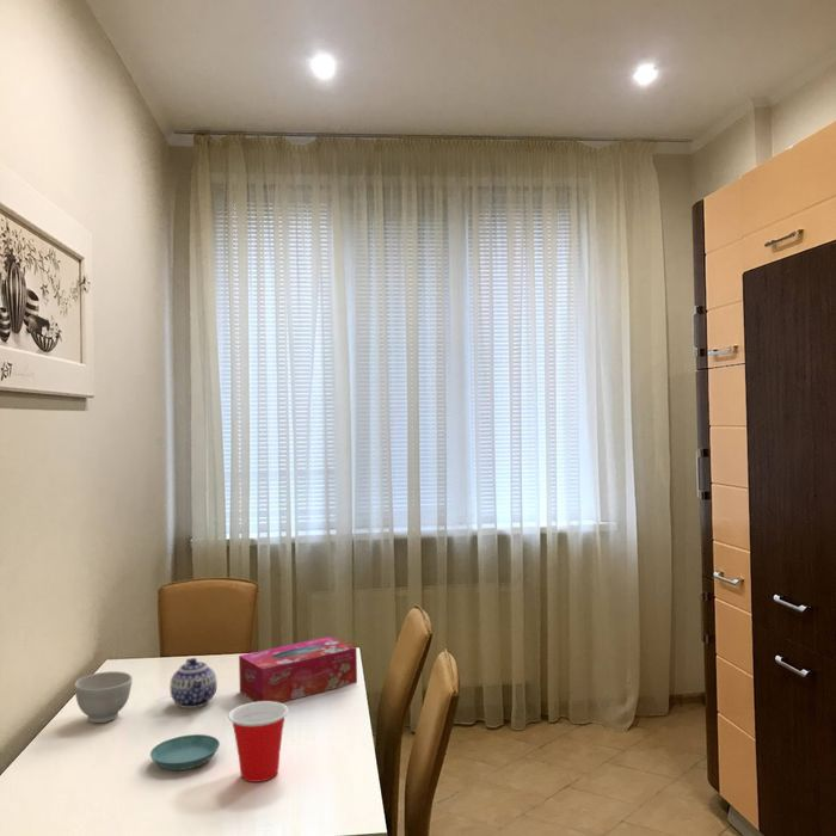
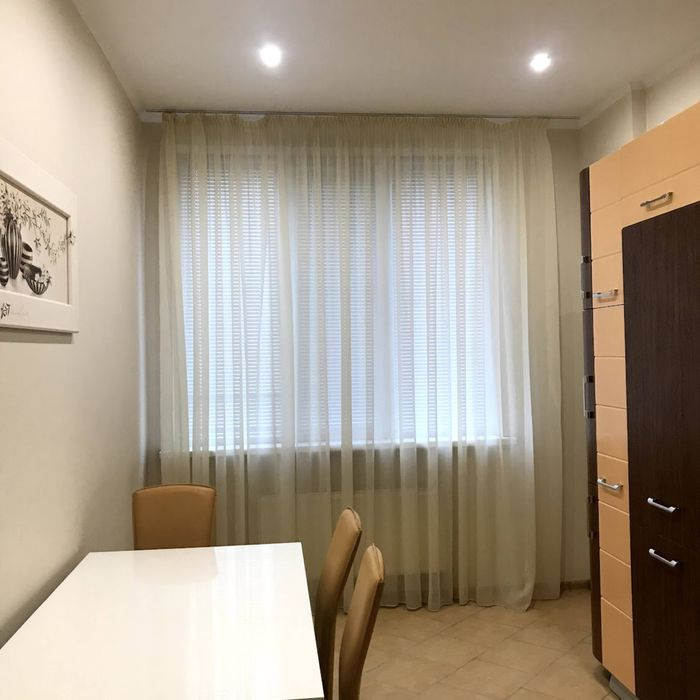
- saucer (185, 754)
- teapot (193, 681)
- tissue box (299, 669)
- cup (258, 742)
- bowl (104, 699)
